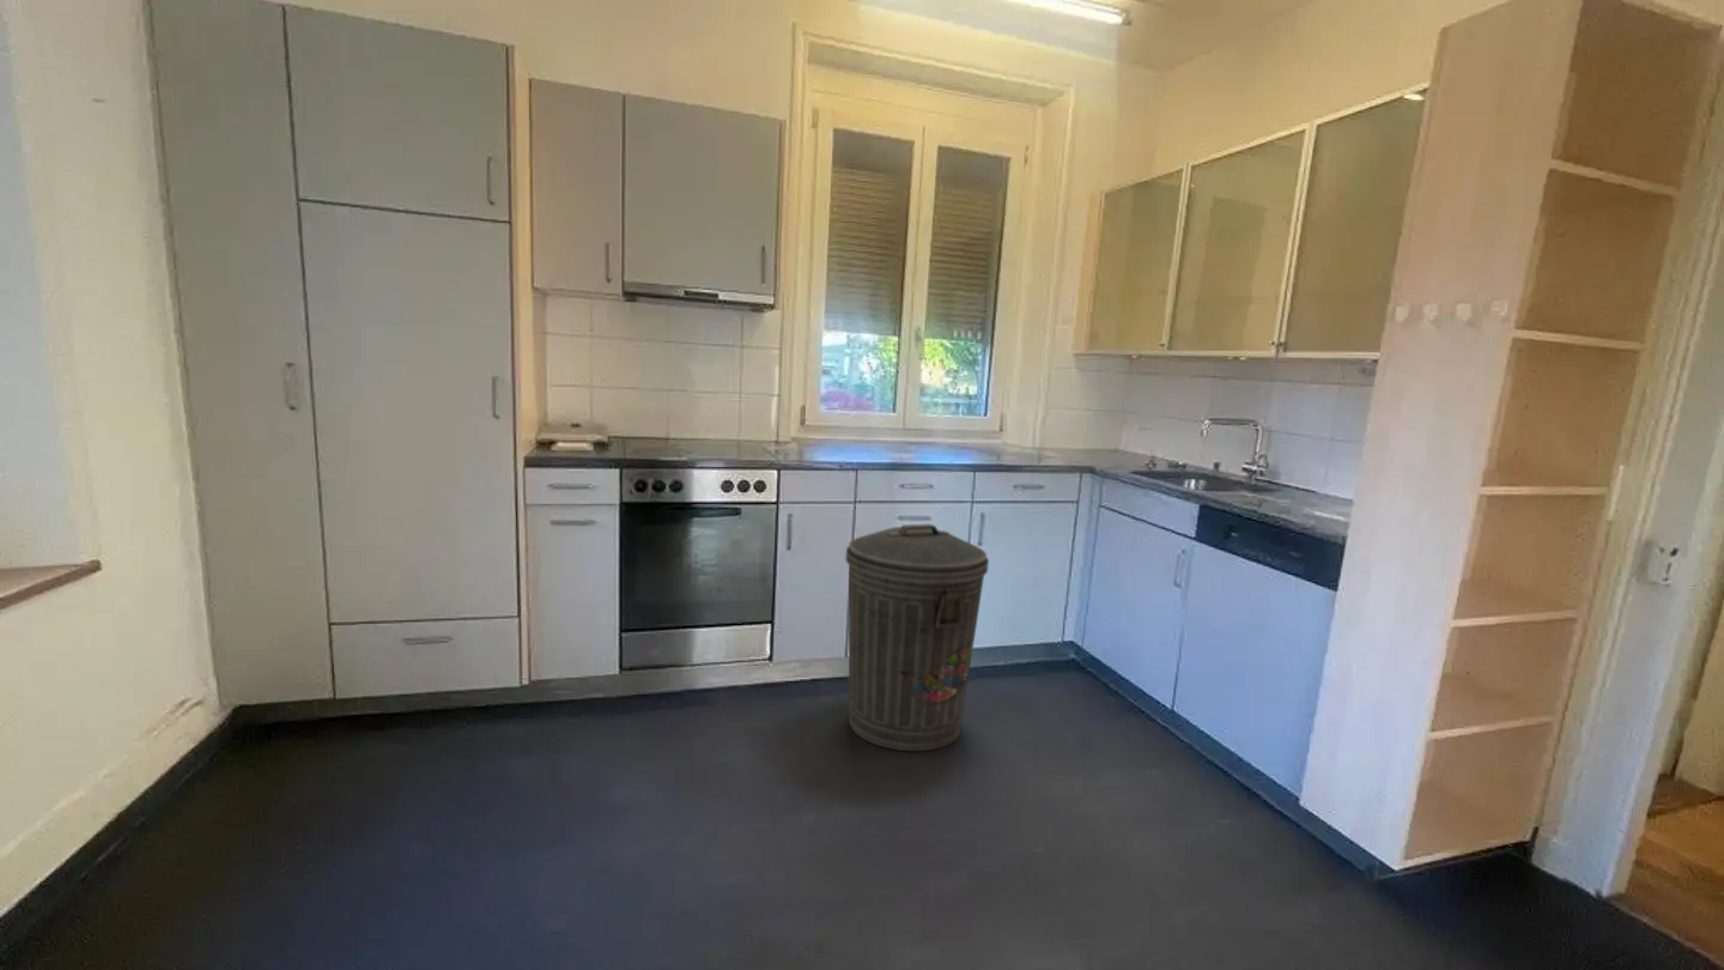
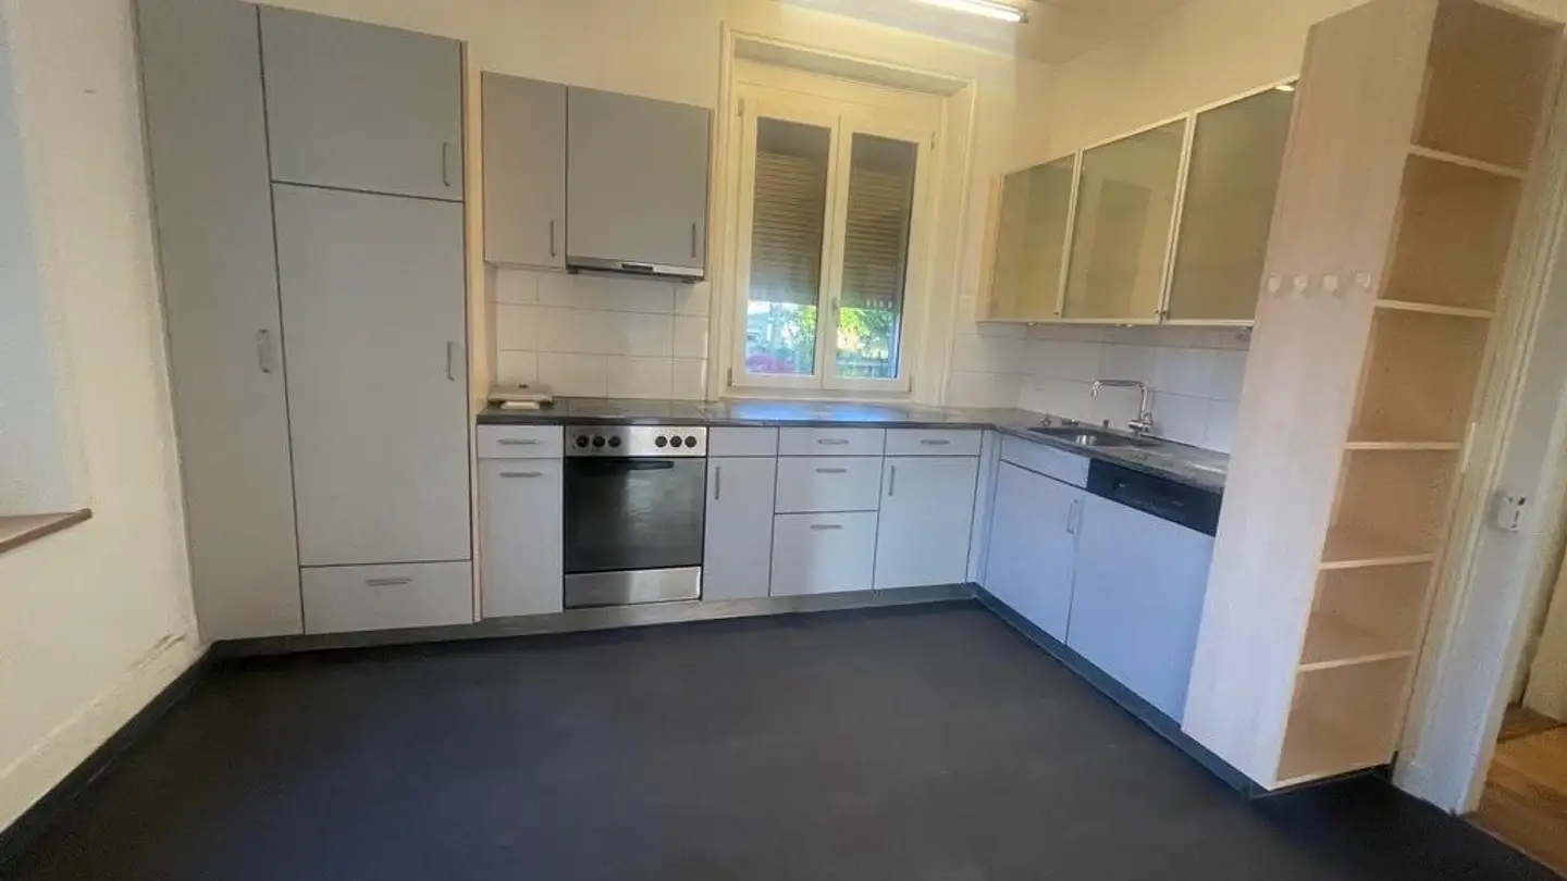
- trash can (911, 626)
